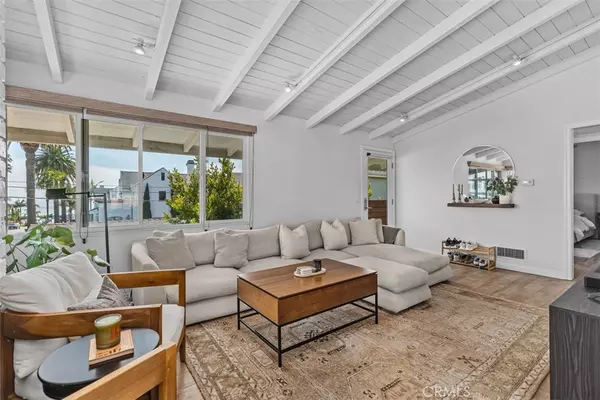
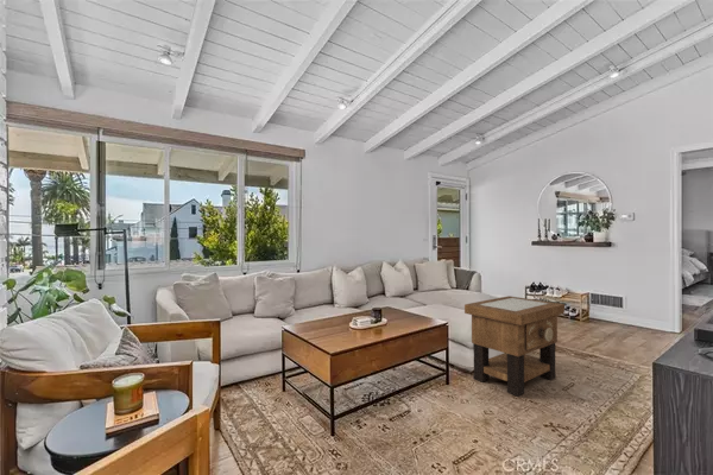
+ side table (516, 341)
